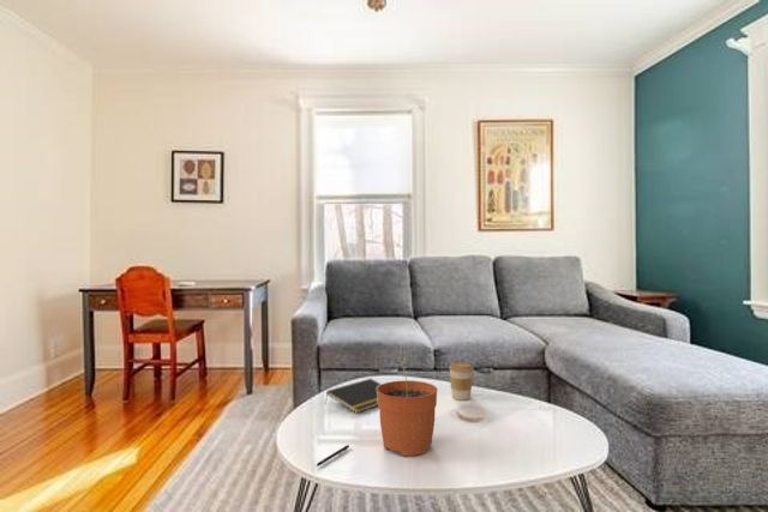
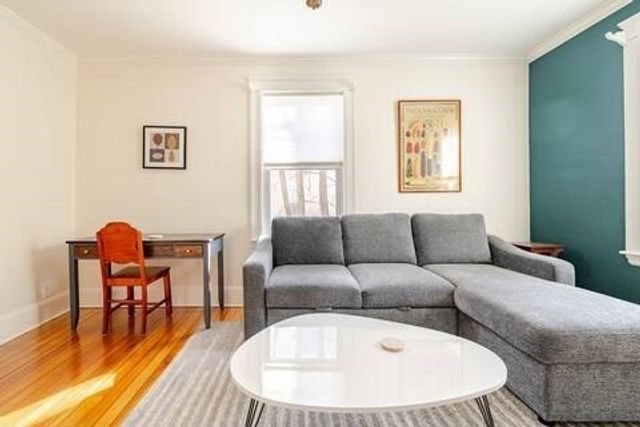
- coffee cup (461, 379)
- notepad (364, 393)
- pen (332, 454)
- plant pot (407, 402)
